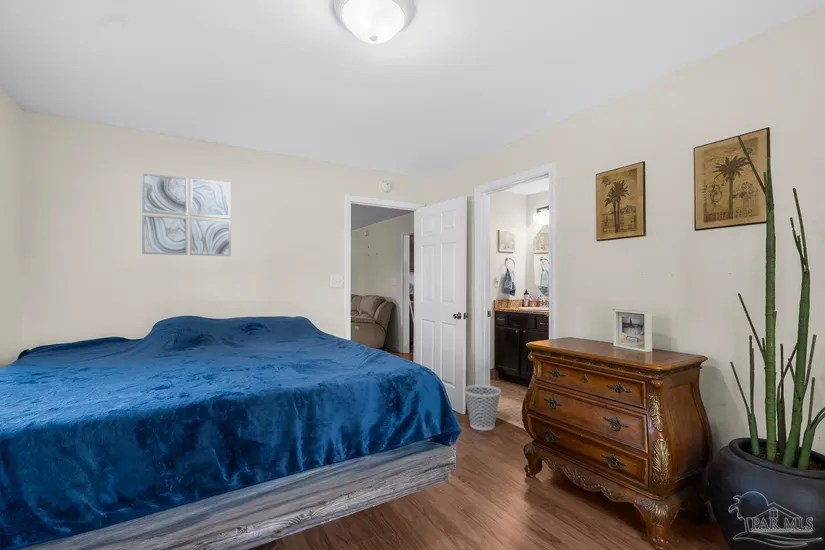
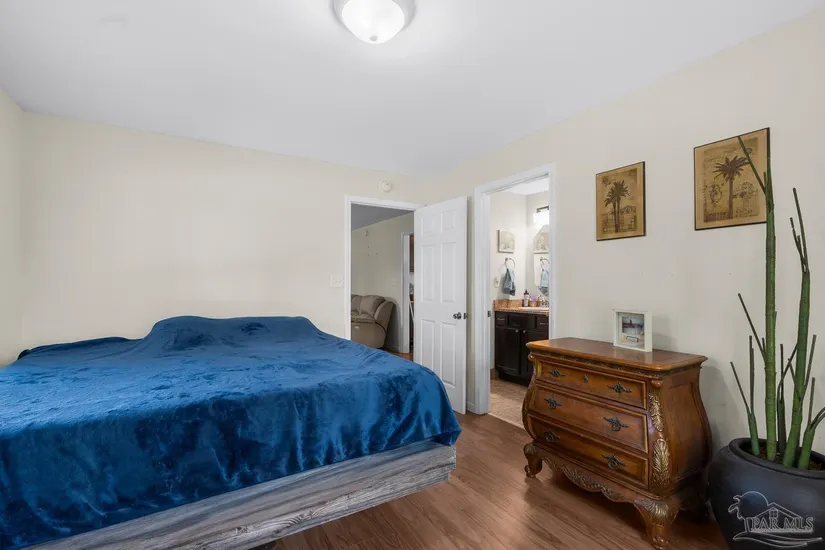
- wastebasket (482, 407)
- wall art (190, 215)
